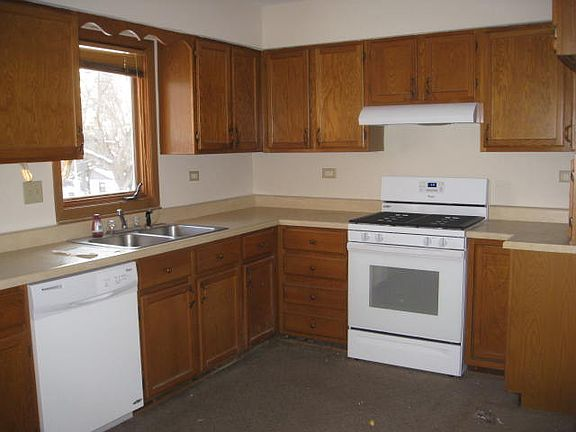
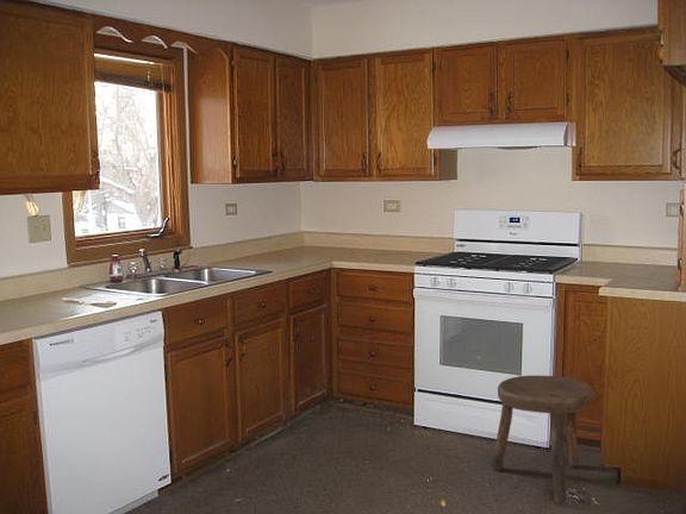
+ stool (550, 433)
